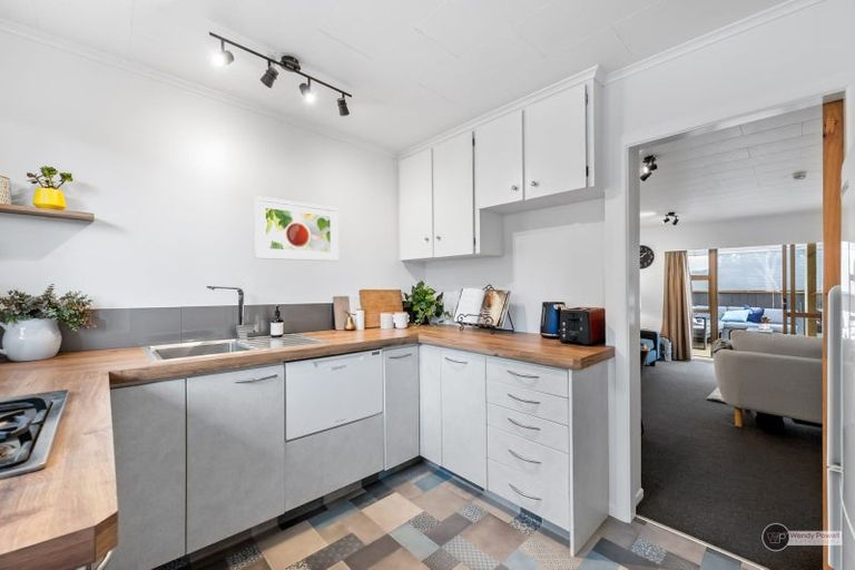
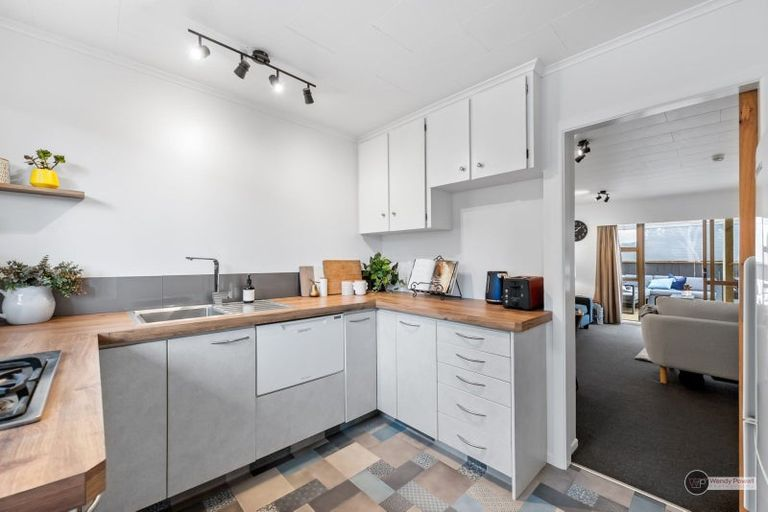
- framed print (299, 230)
